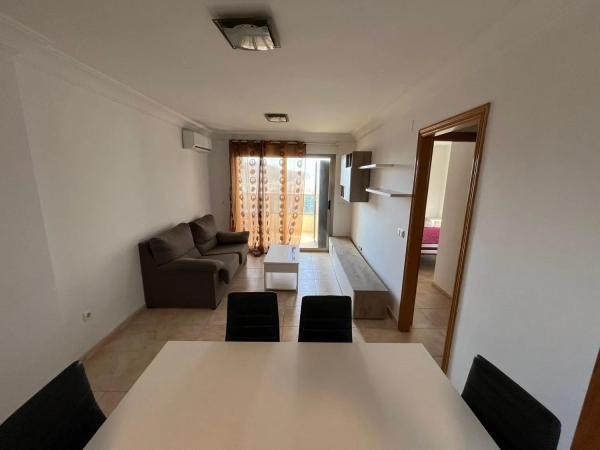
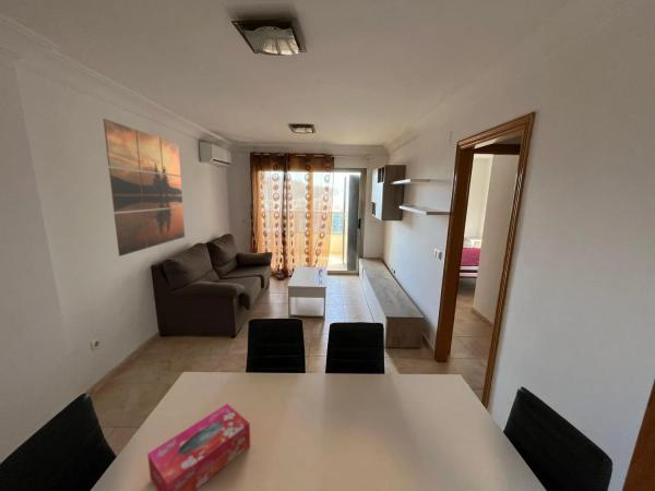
+ wall art (153, 191)
+ tissue box (202, 448)
